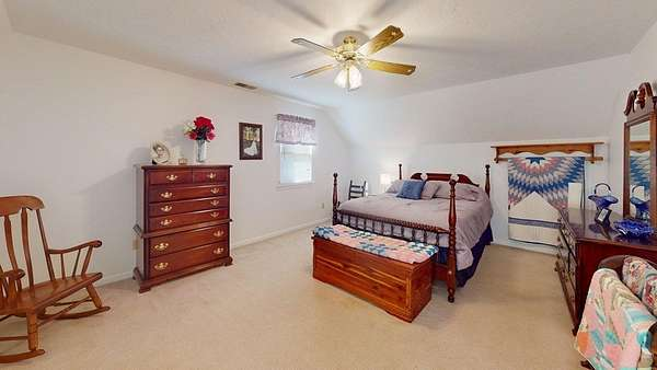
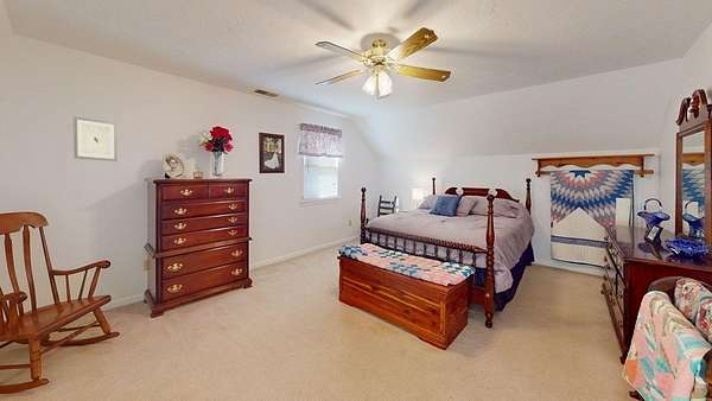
+ wall art (96, 139)
